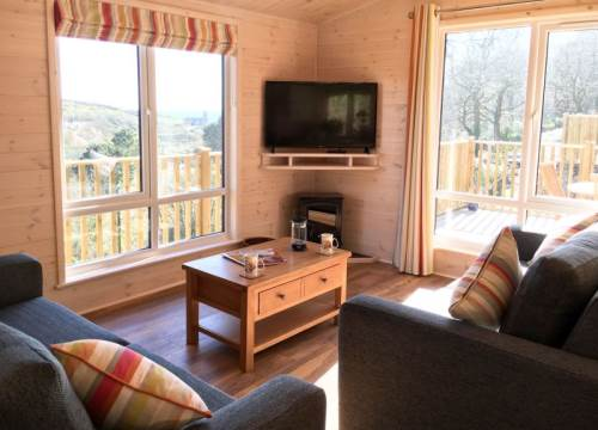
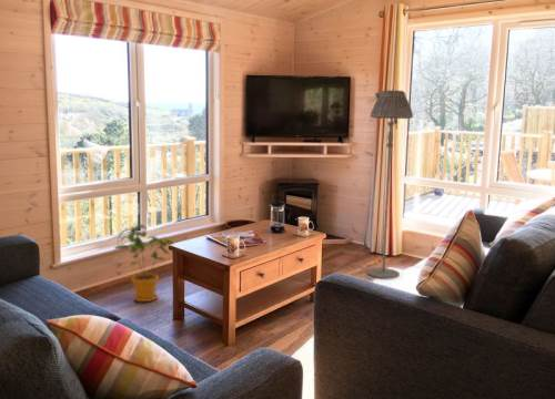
+ floor lamp (387, 184)
+ house plant (138, 258)
